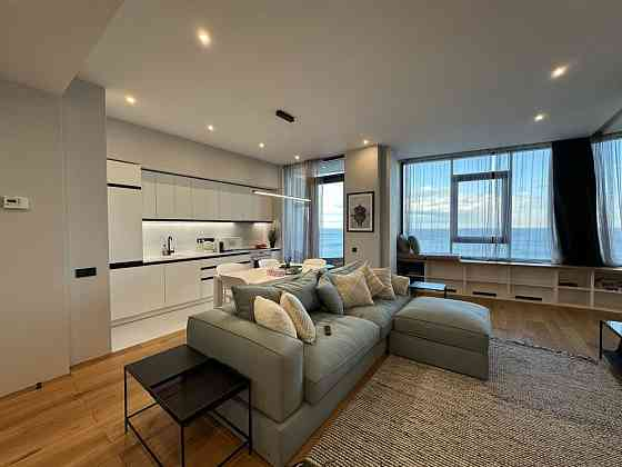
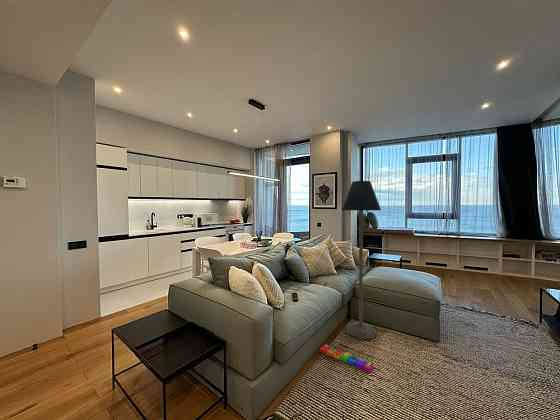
+ floor lamp (360, 256)
+ knob puzzle (345, 355)
